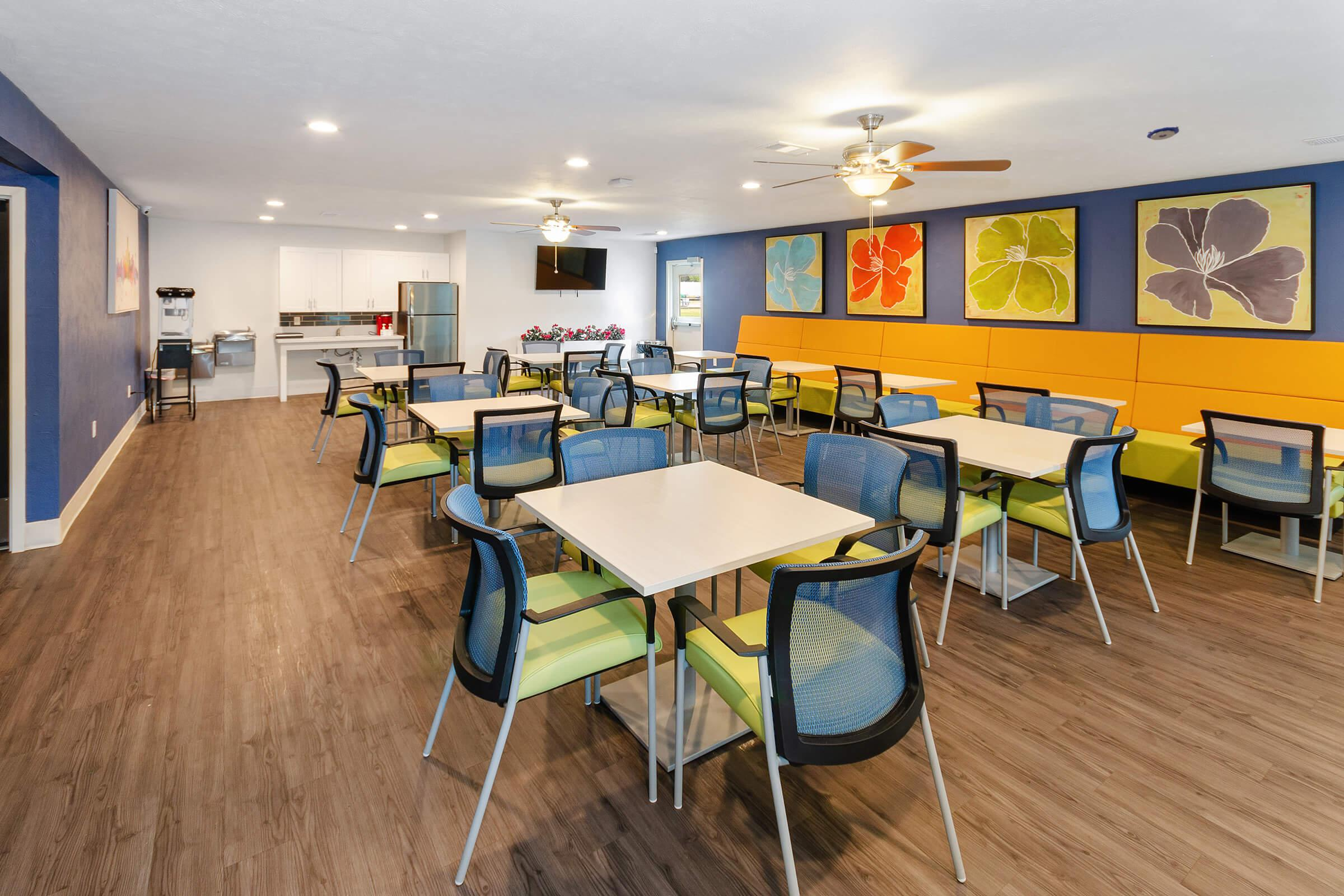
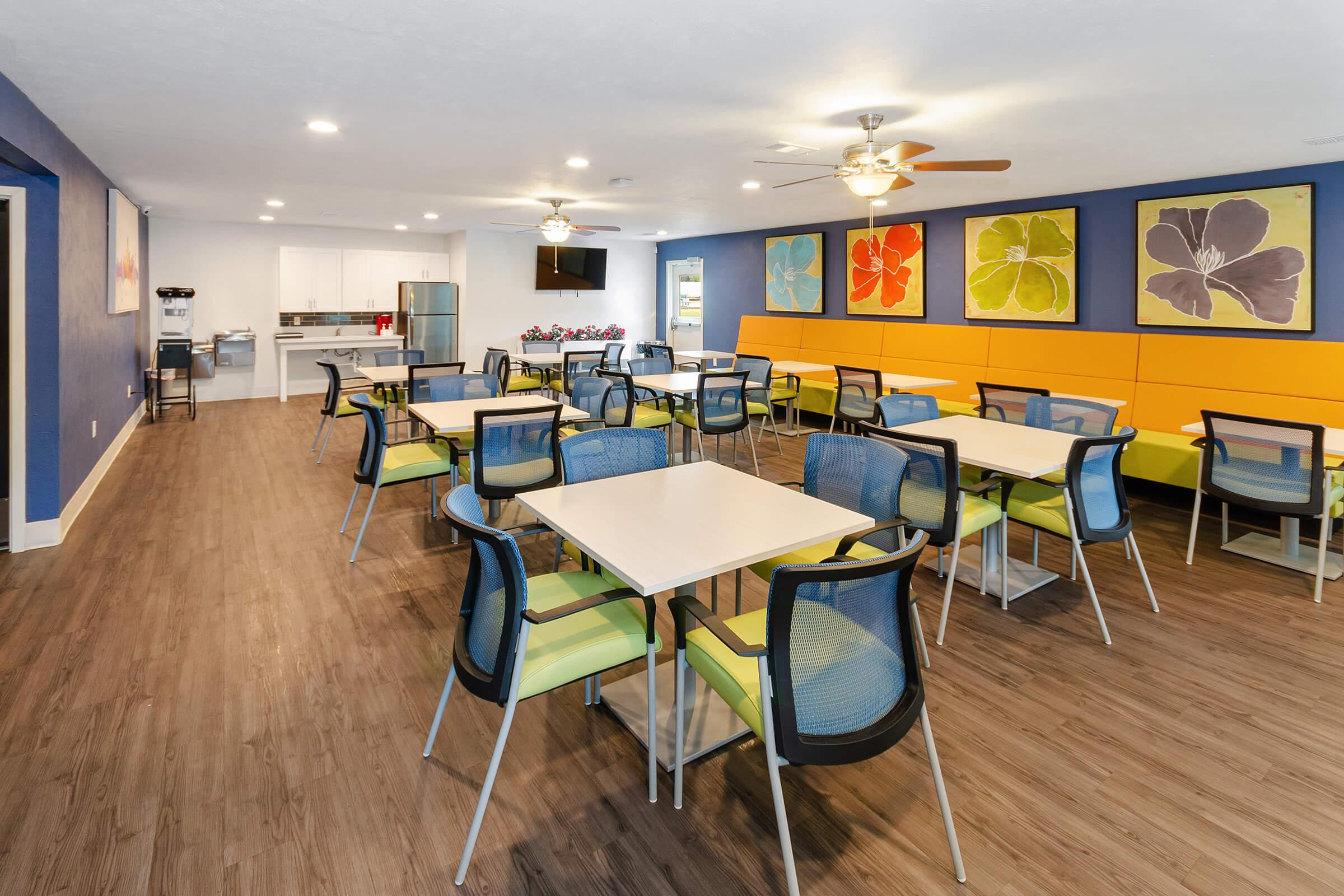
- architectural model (1163, 132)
